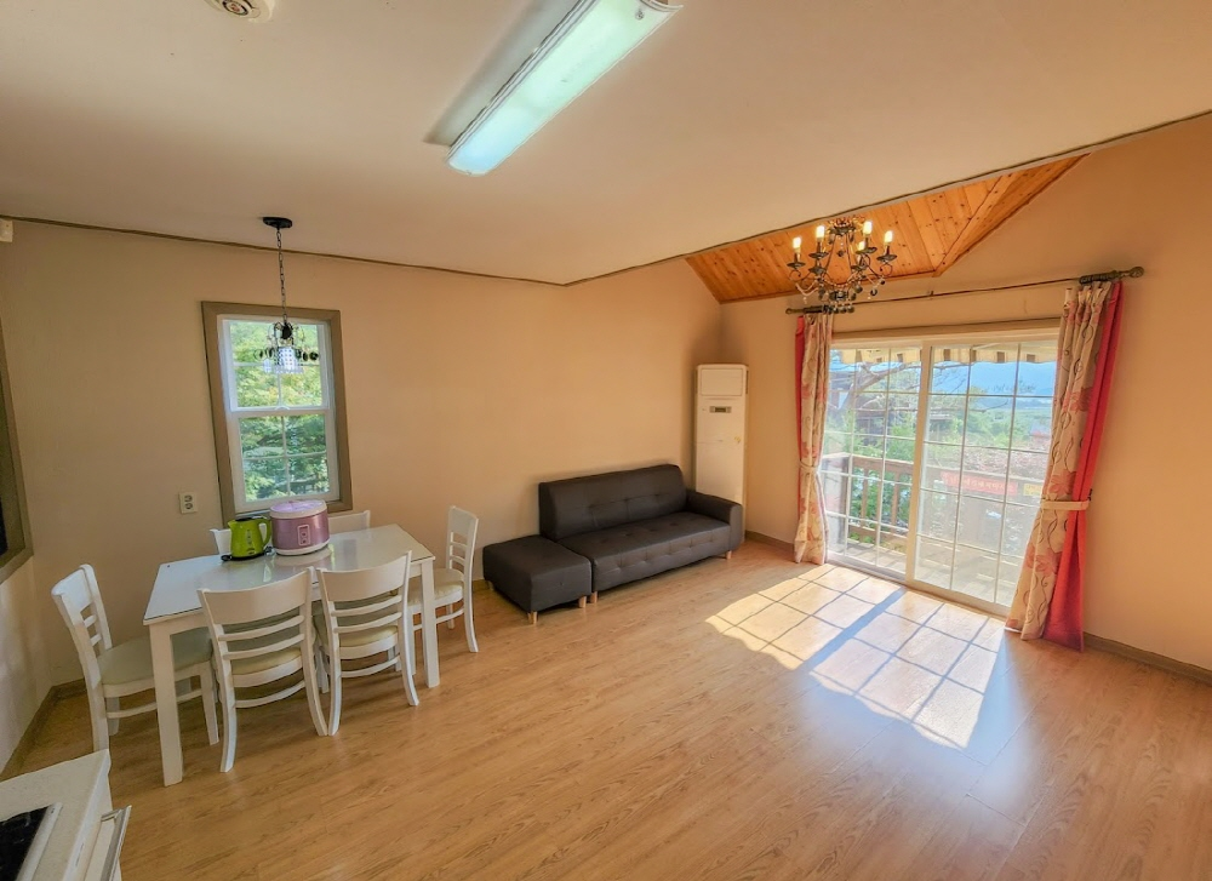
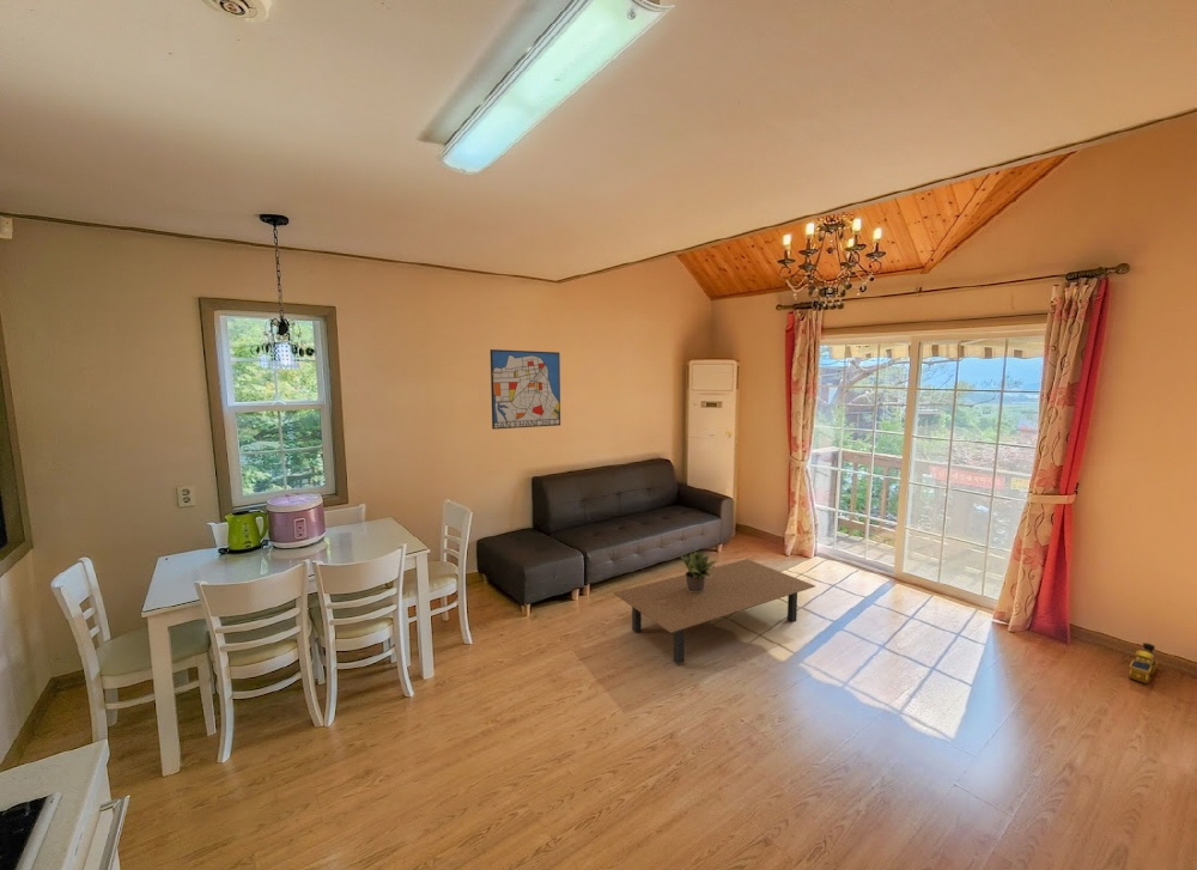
+ wall art (527, 389)
+ potted plant (697, 571)
+ coffee table (715, 607)
+ toy train (1143, 662)
